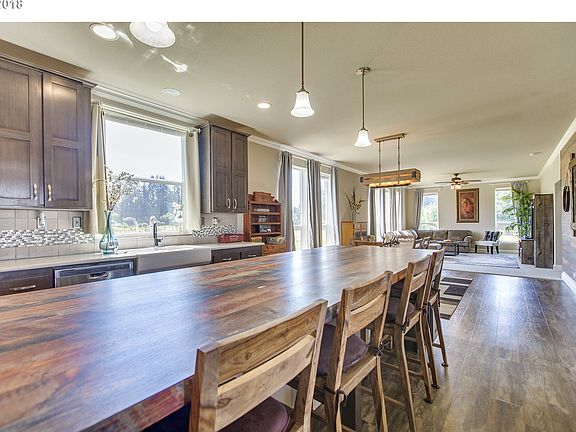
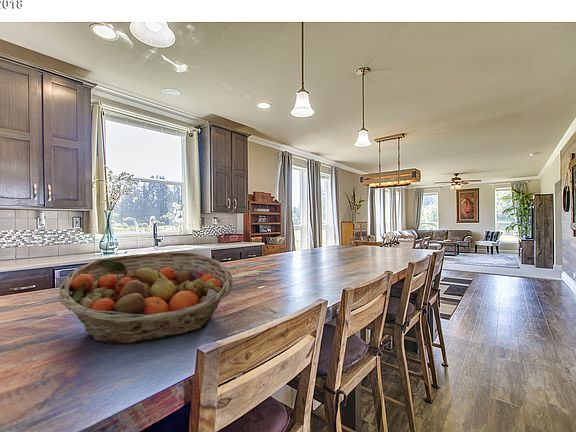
+ fruit basket (155, 290)
